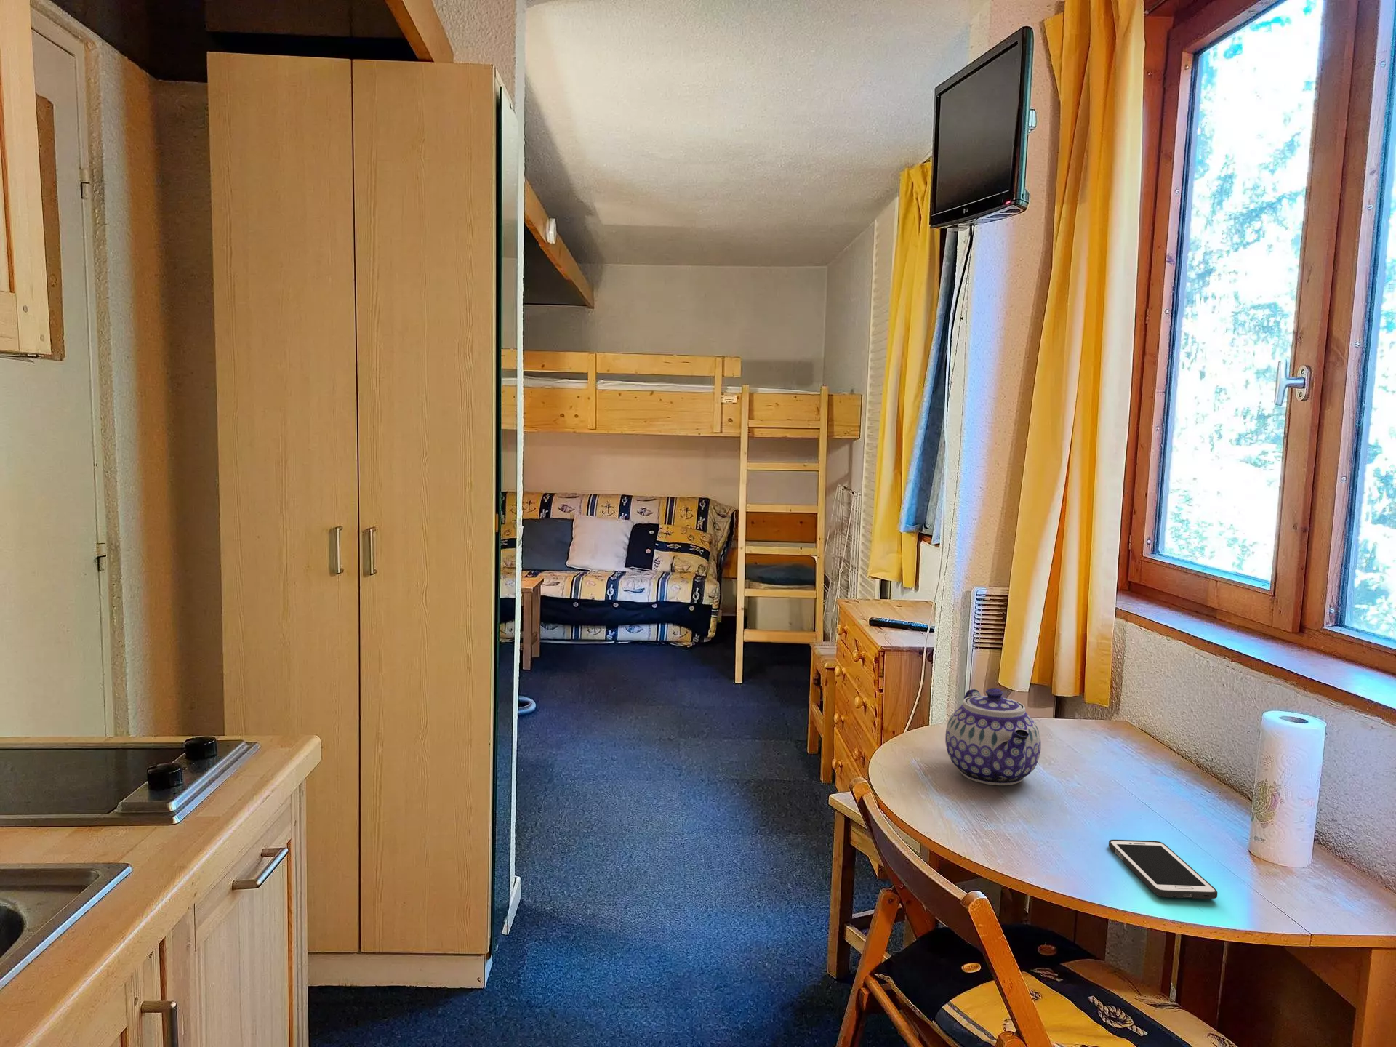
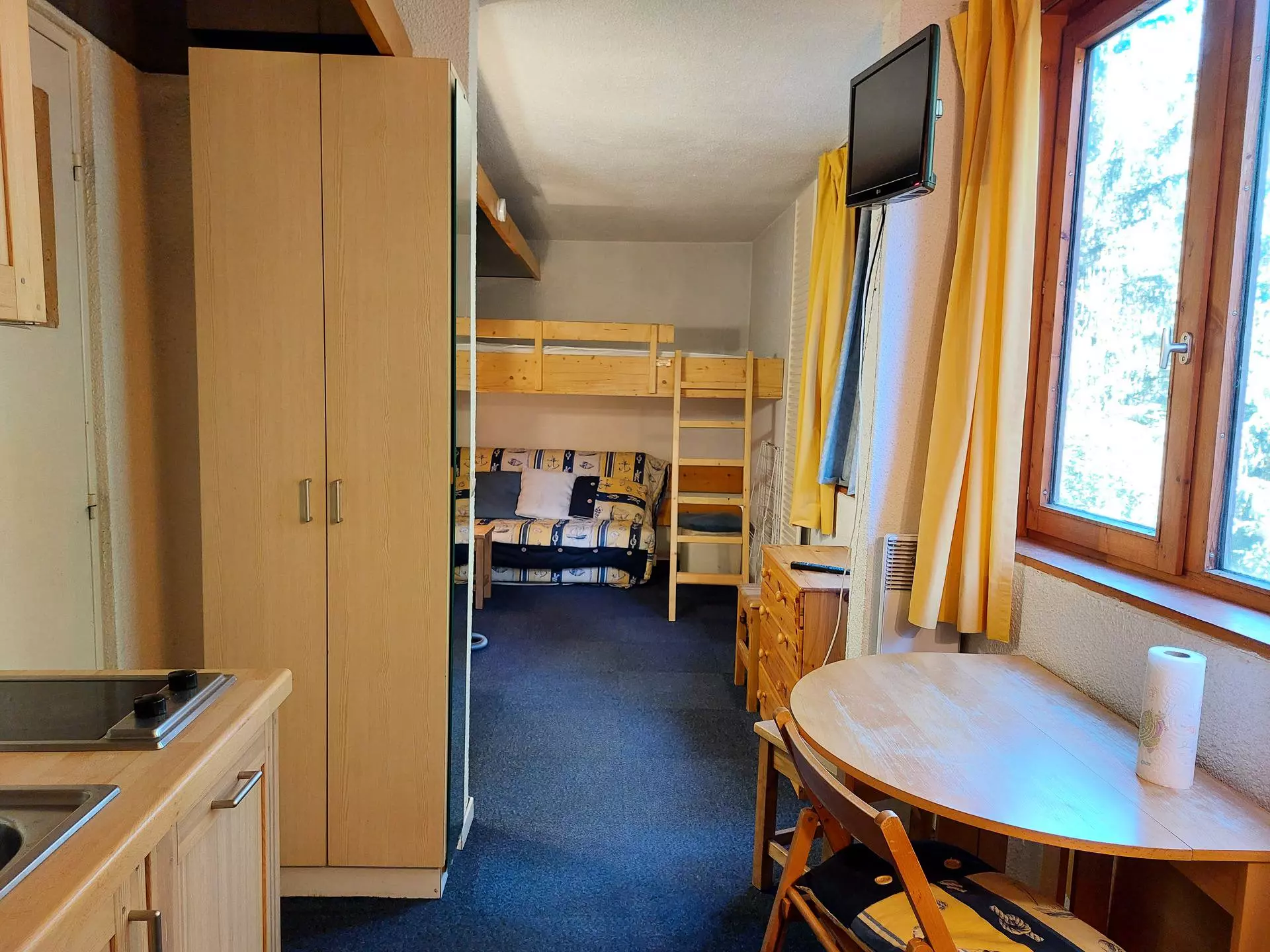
- cell phone (1159, 868)
- teapot (993, 731)
